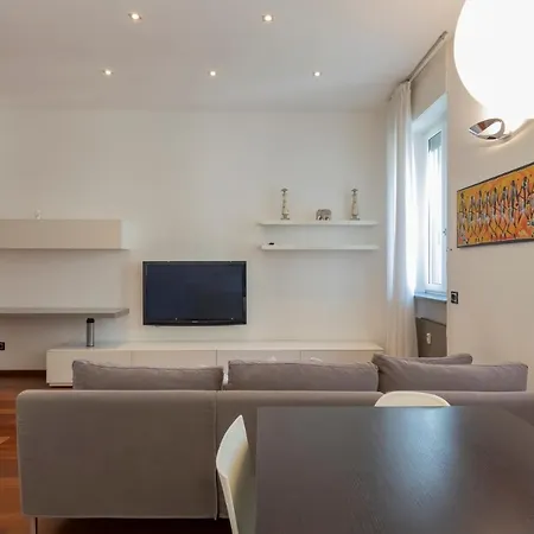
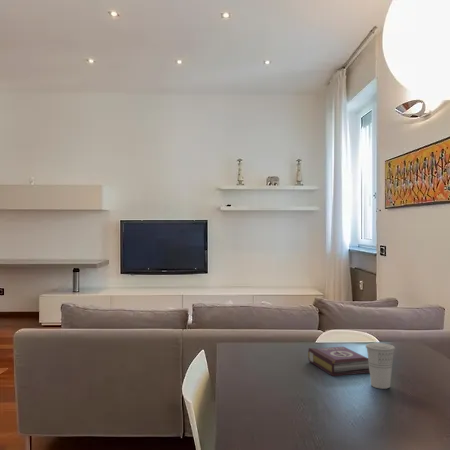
+ cup (380, 365)
+ book (338, 359)
